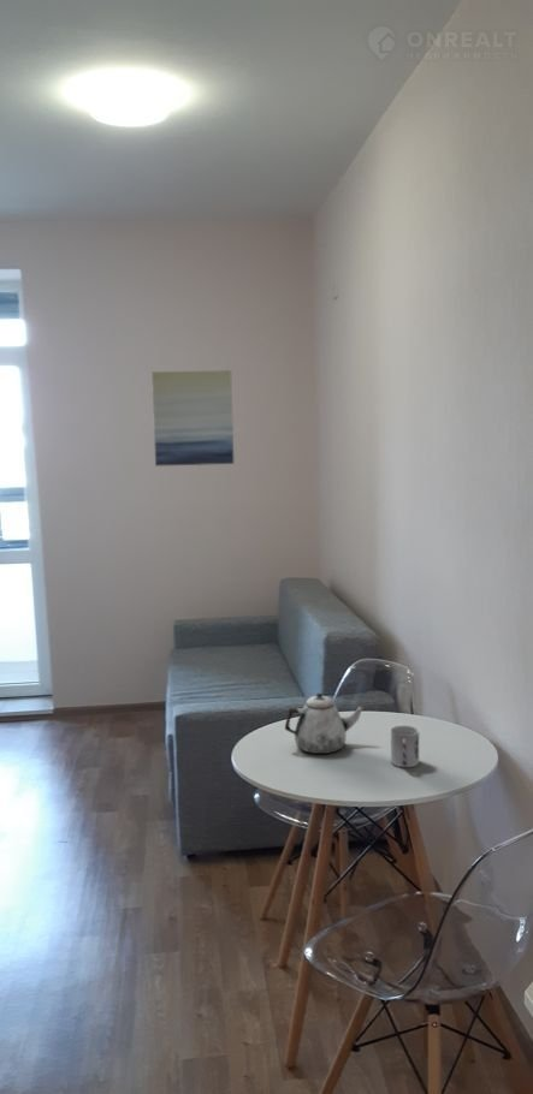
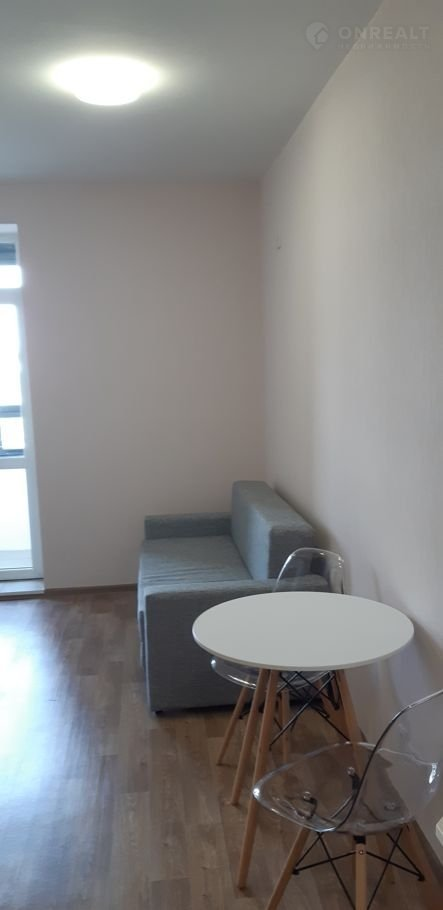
- cup (404, 748)
- wall art (193, 418)
- teapot (325, 719)
